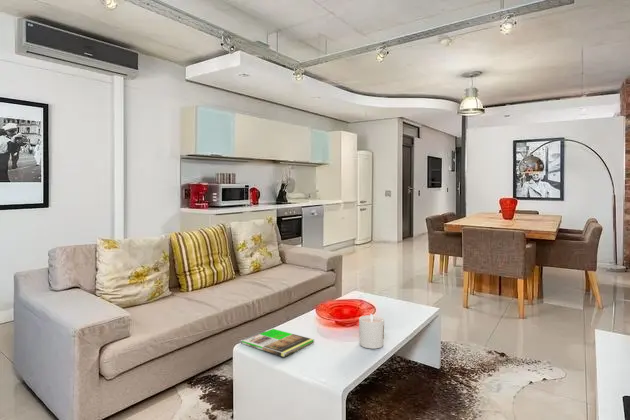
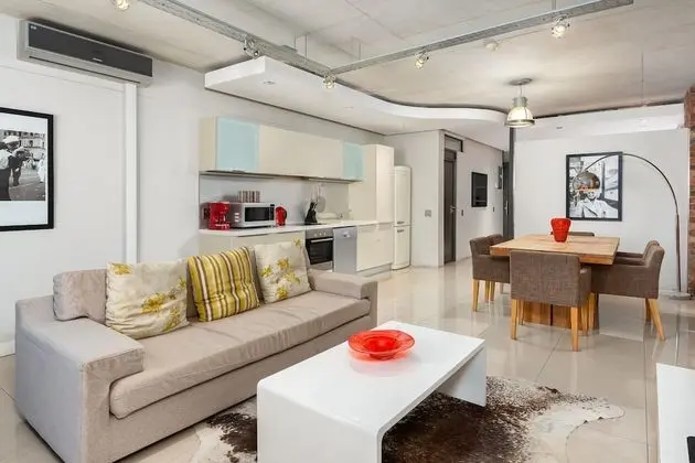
- magazine (277, 341)
- candle (371, 329)
